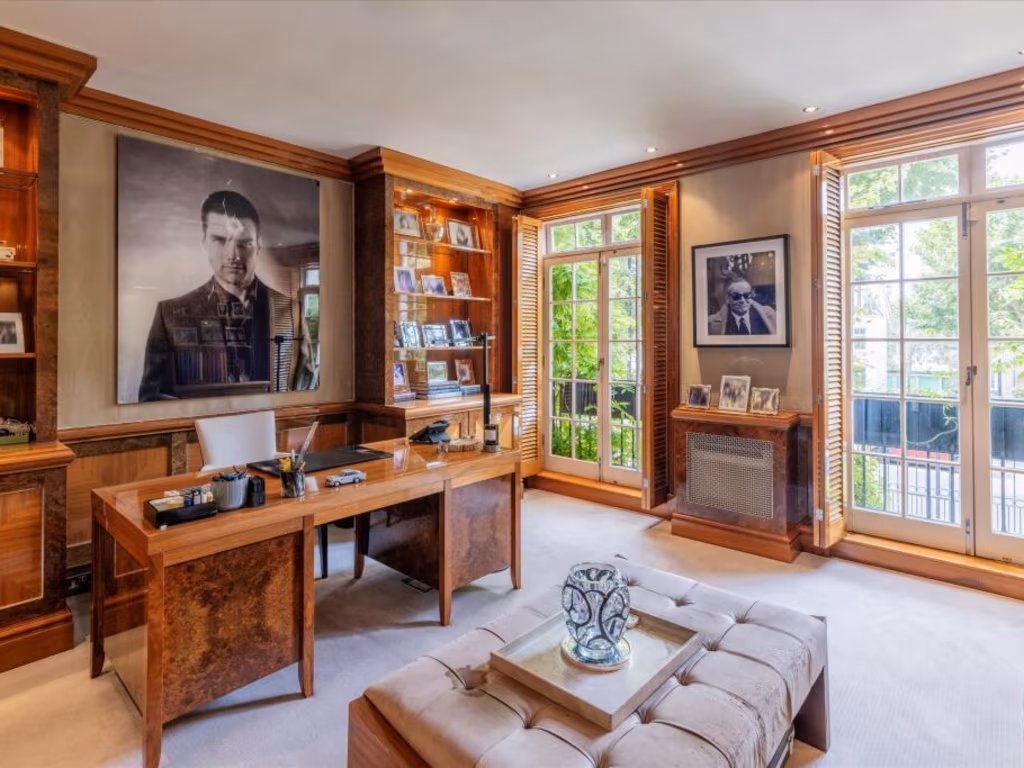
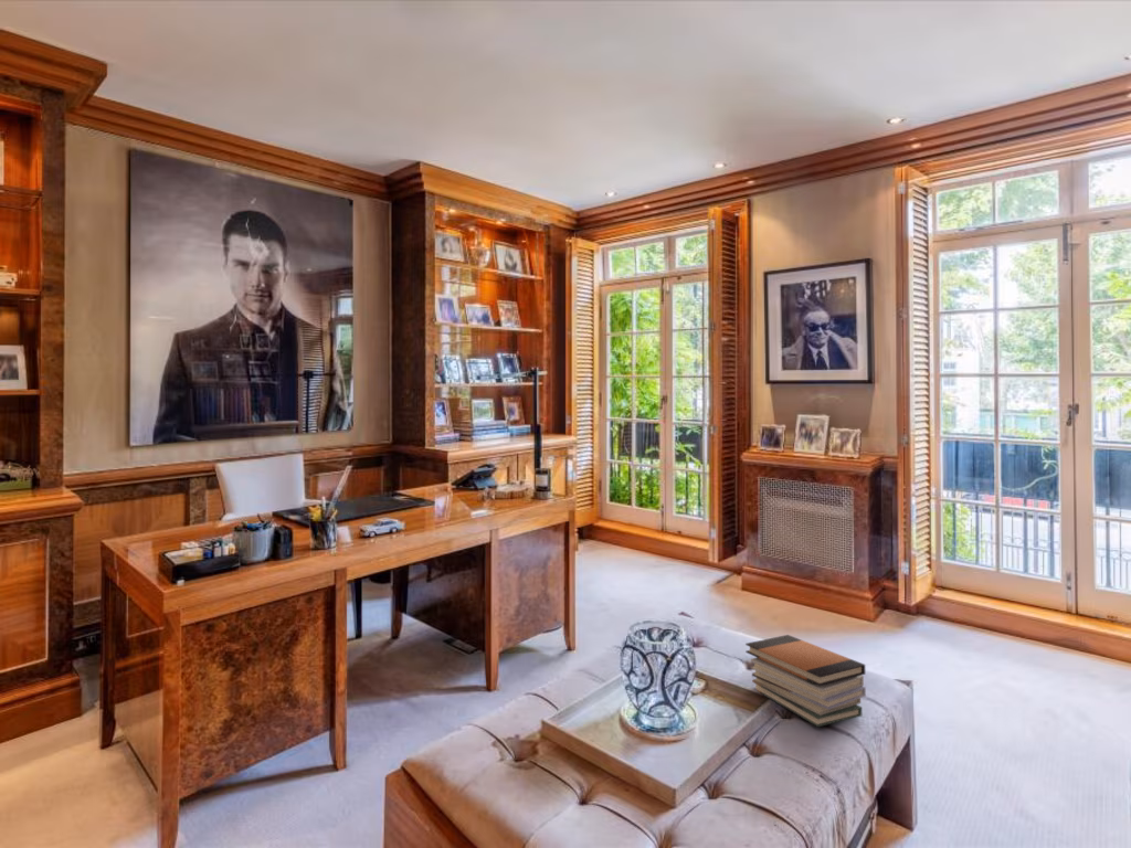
+ book stack (804, 678)
